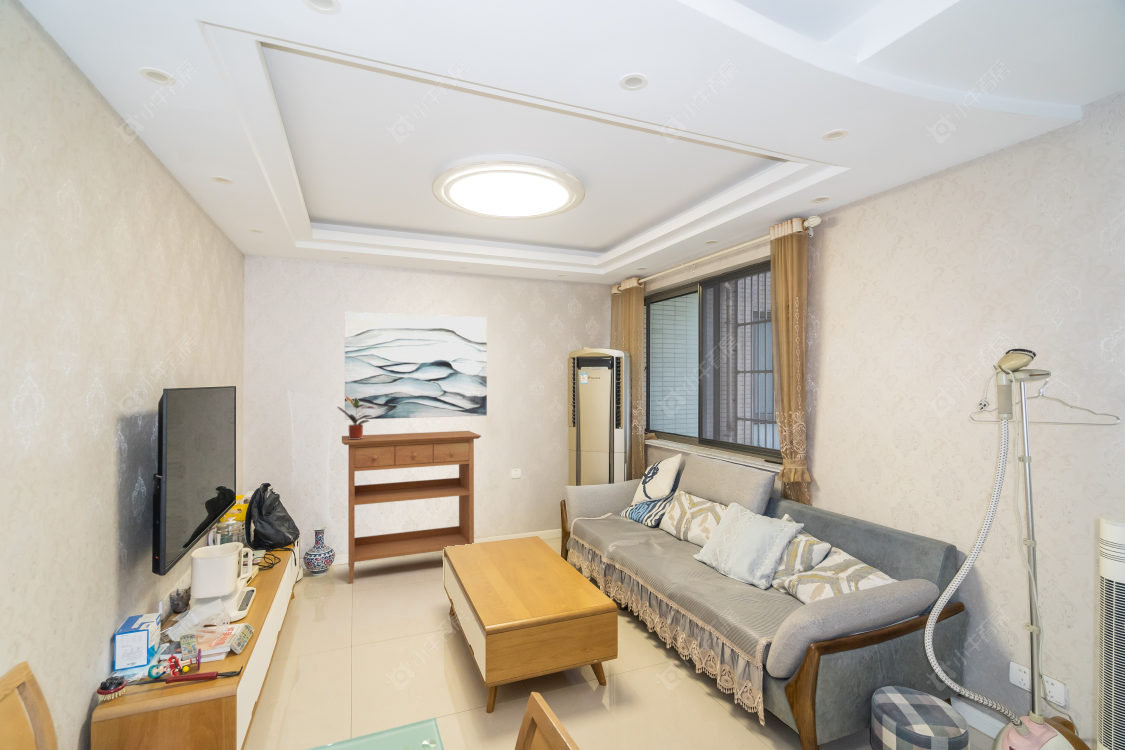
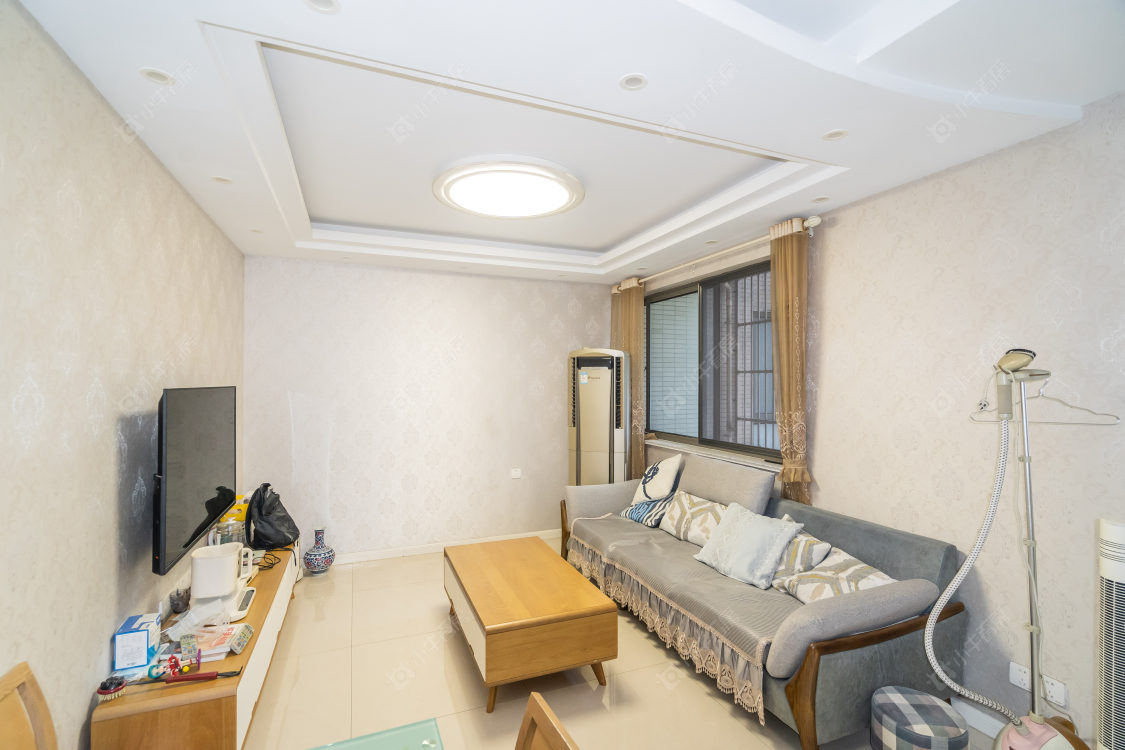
- wall art (418, 366)
- potted plant (357, 417)
- console table (411, 499)
